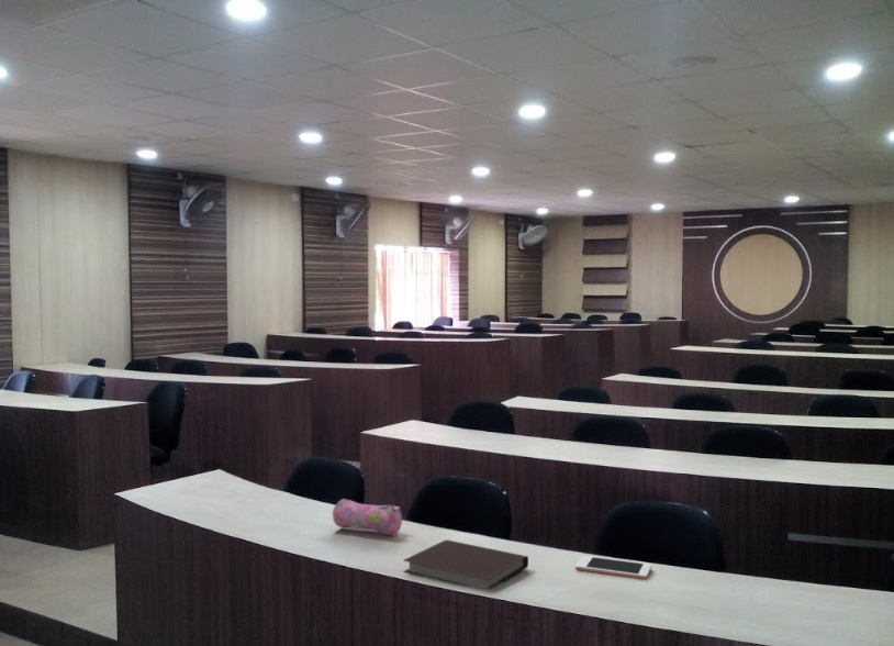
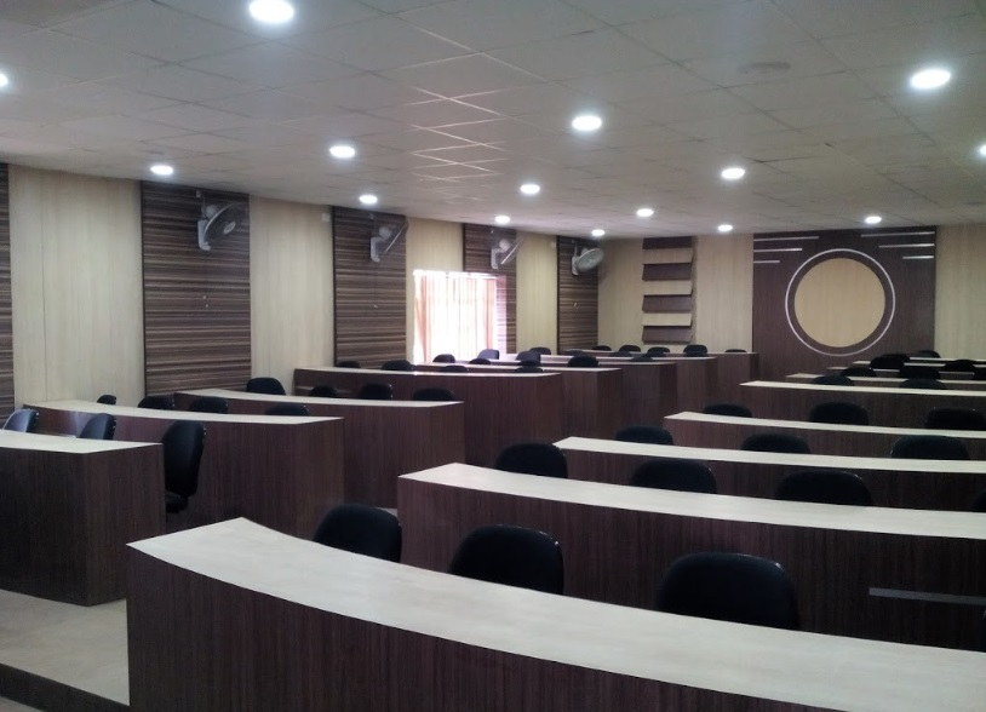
- pencil case (368, 515)
- notebook (466, 564)
- cell phone (613, 567)
